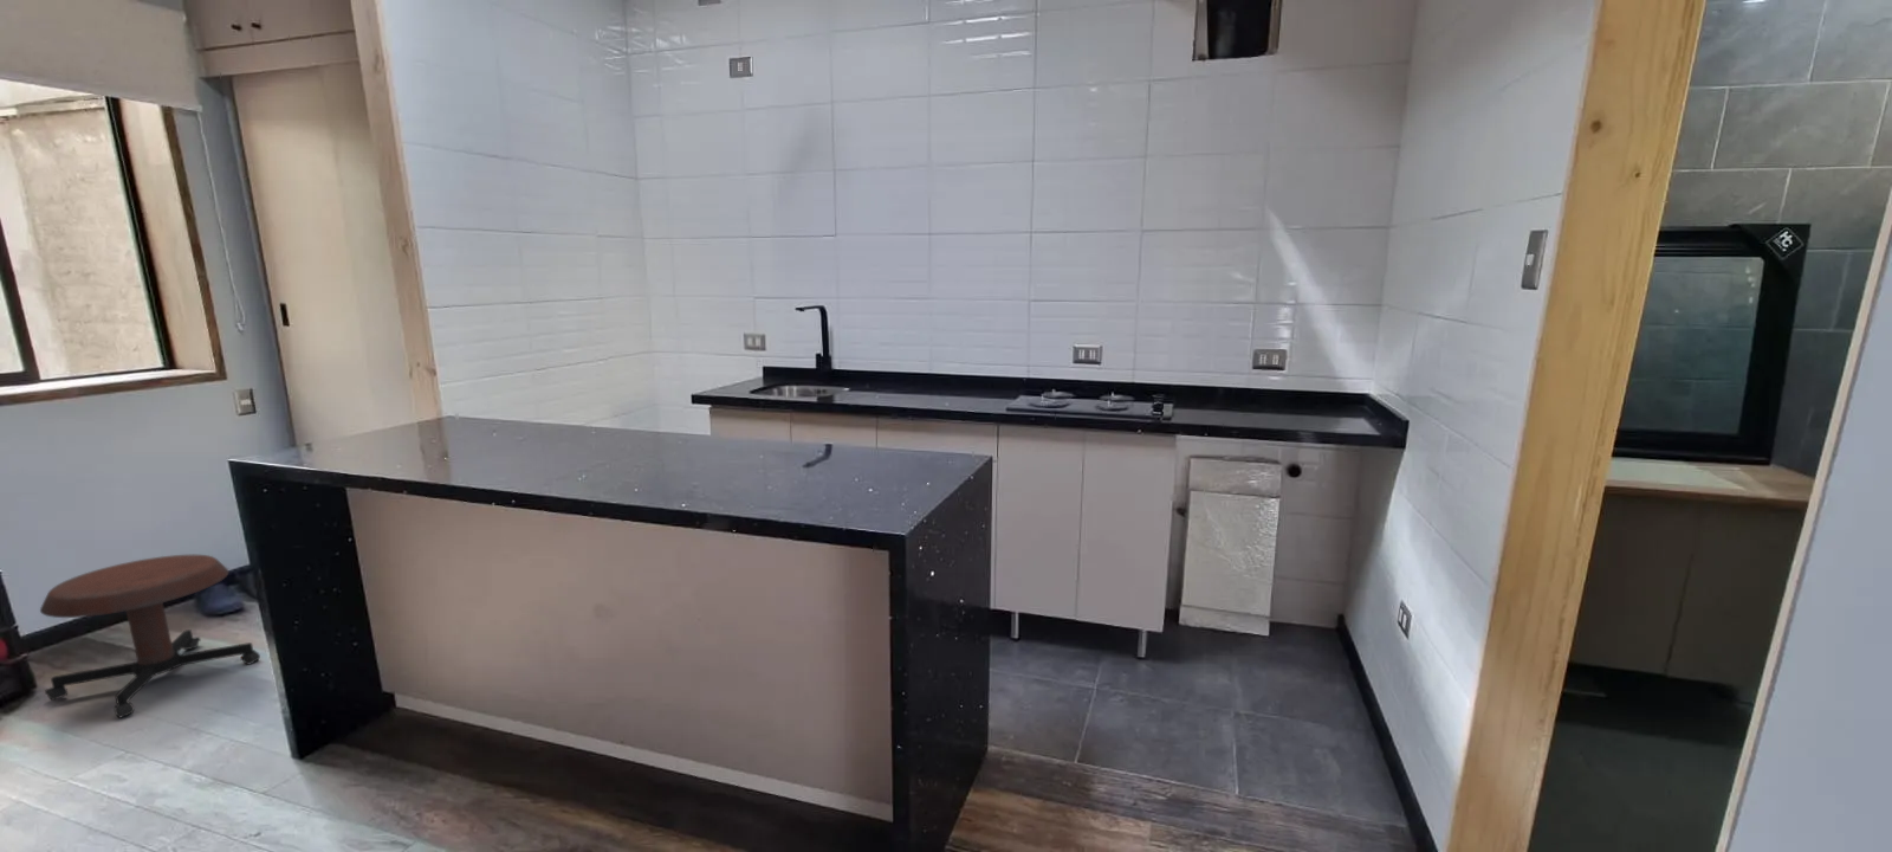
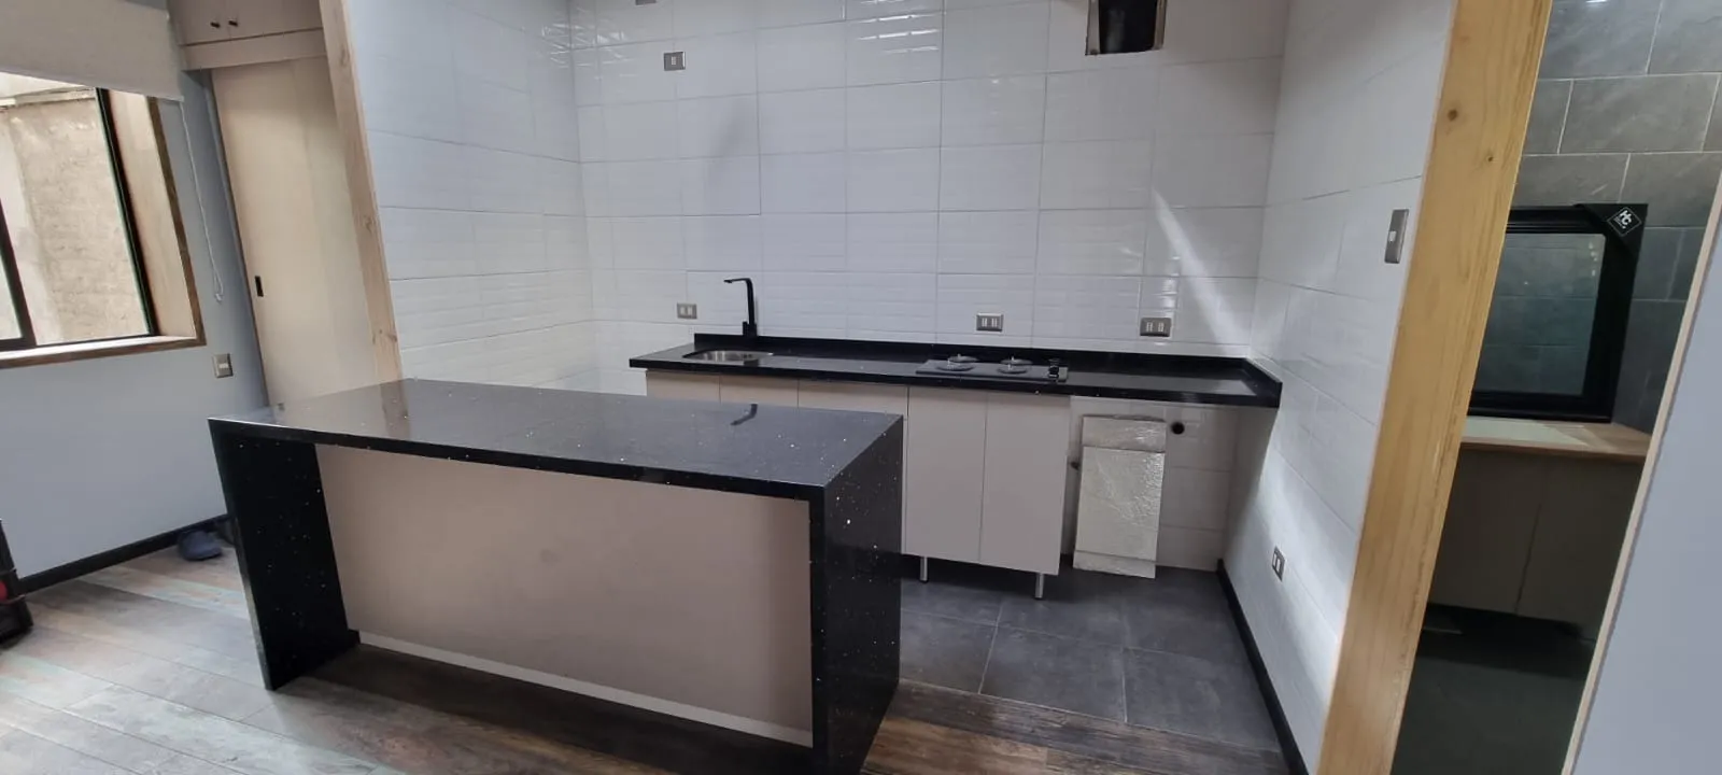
- stool (147, 628)
